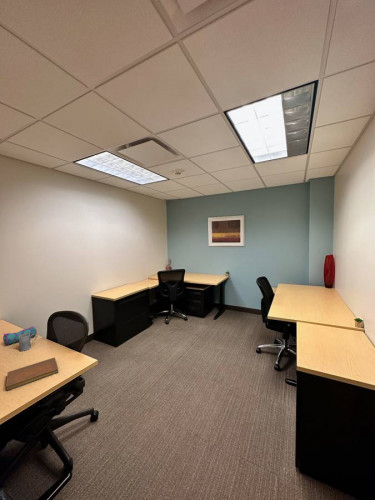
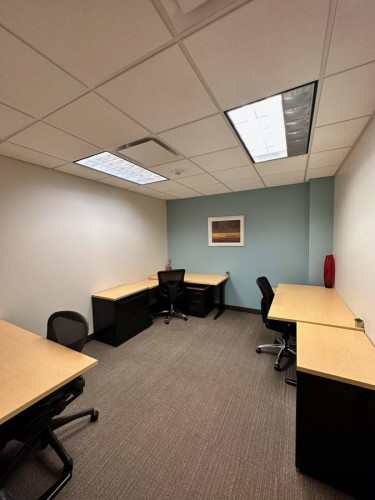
- mug (28, 340)
- pencil case (20, 334)
- notebook (33, 371)
